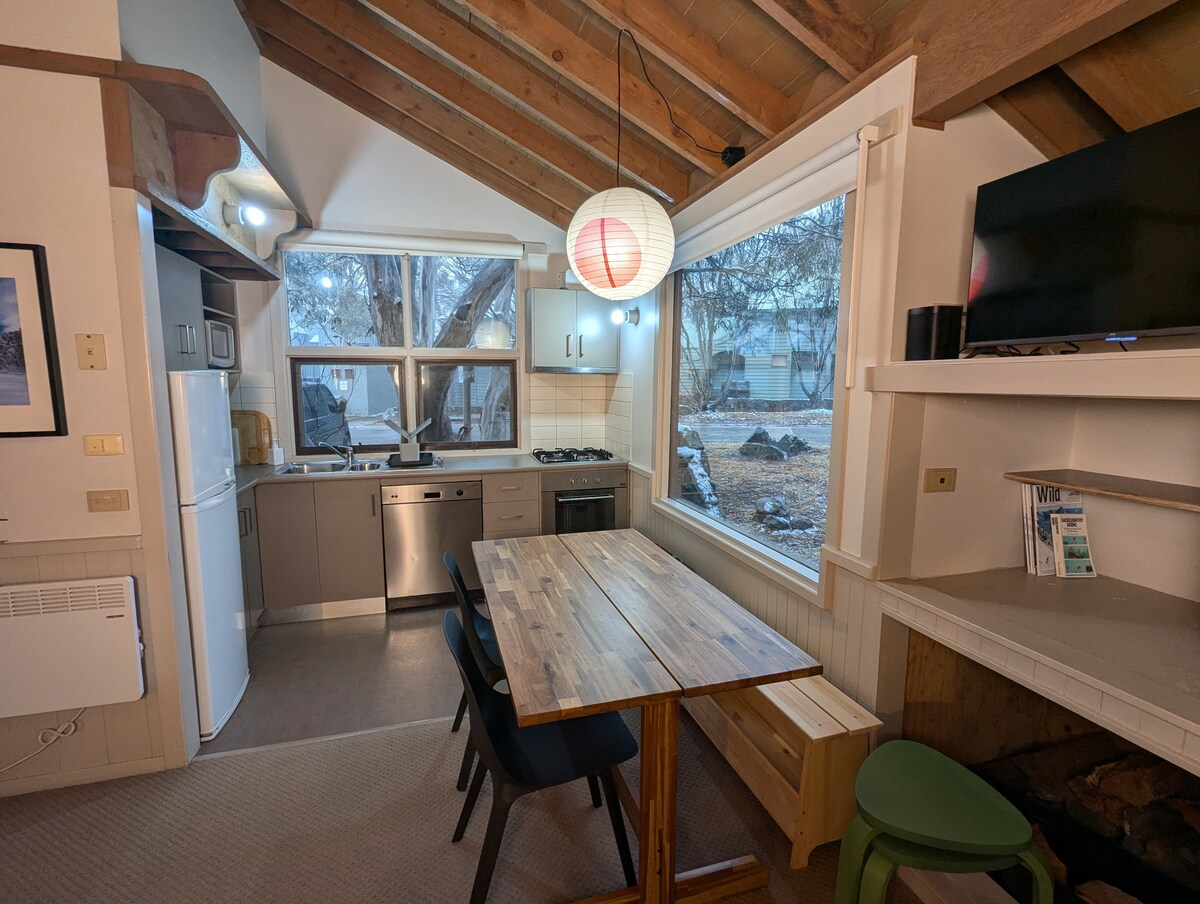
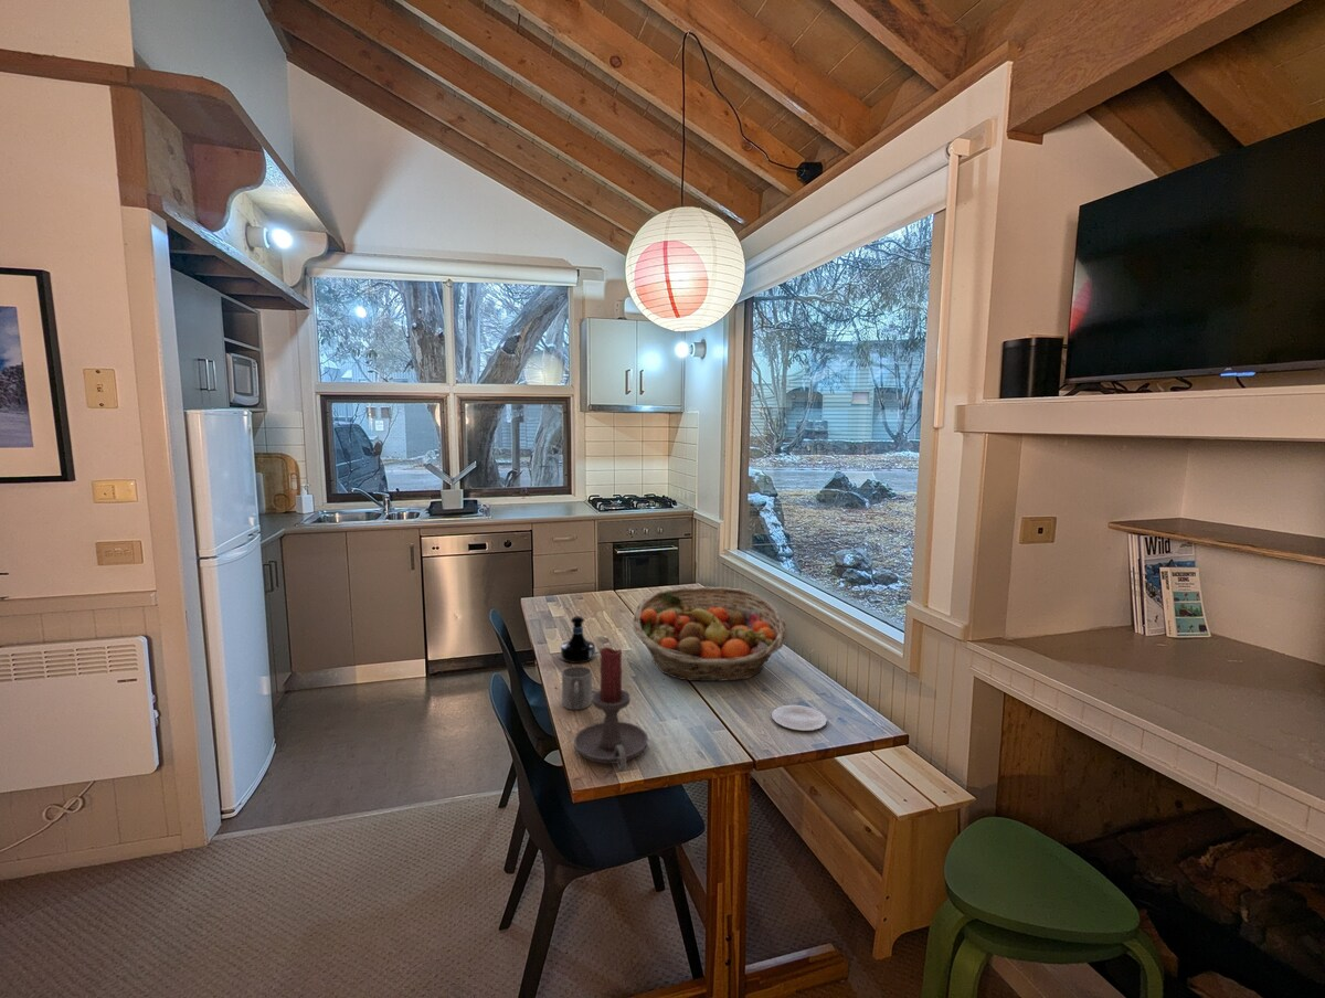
+ fruit basket (708, 631)
+ mug (576, 690)
+ plate (803, 705)
+ candle holder (613, 702)
+ tequila bottle (577, 637)
